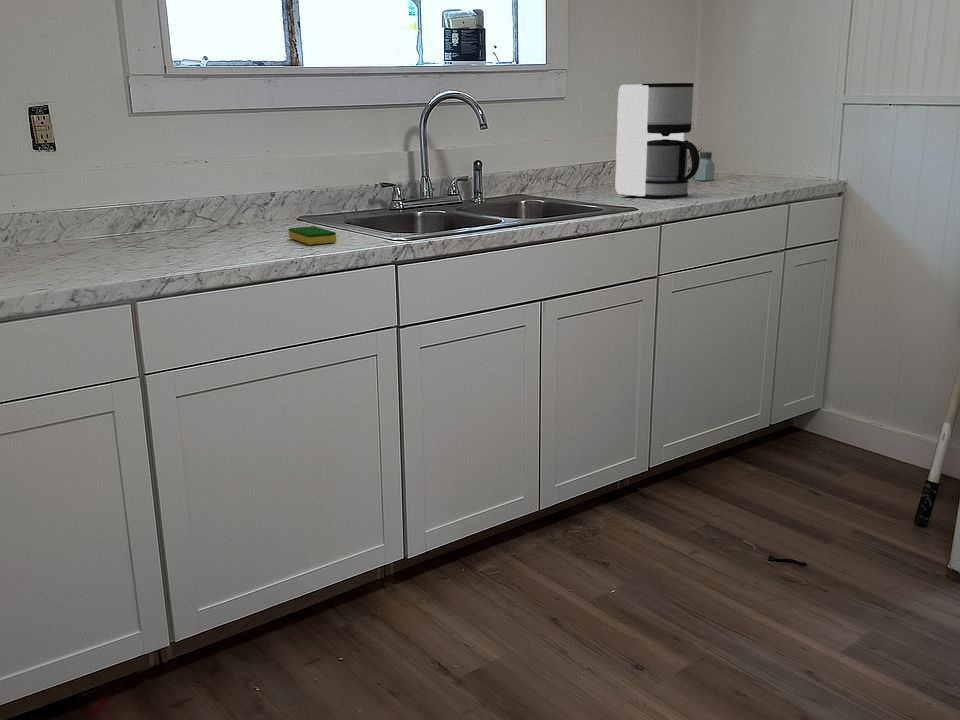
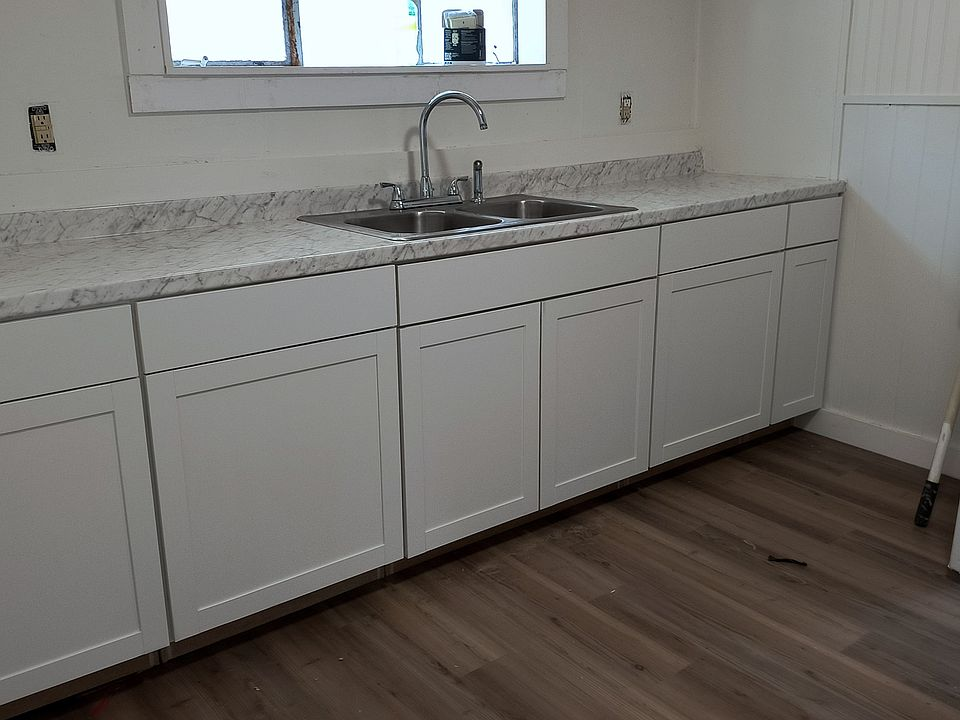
- coffee maker (666, 140)
- dish sponge (312, 235)
- saltshaker (705, 166)
